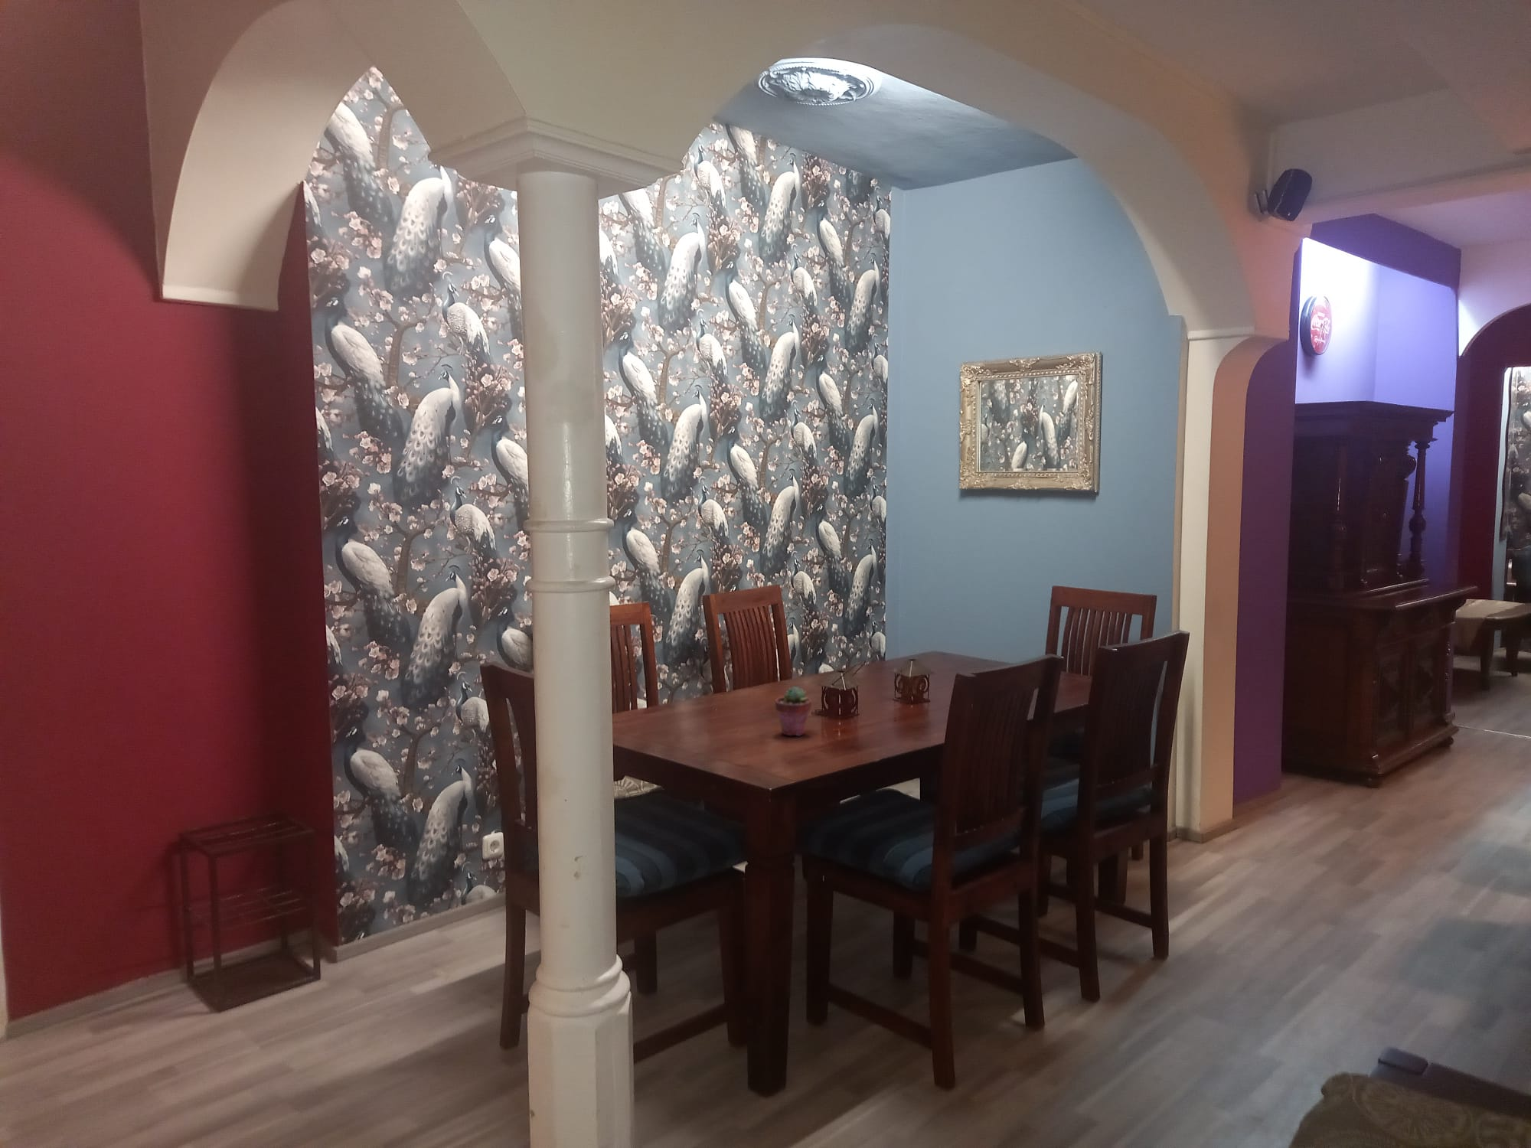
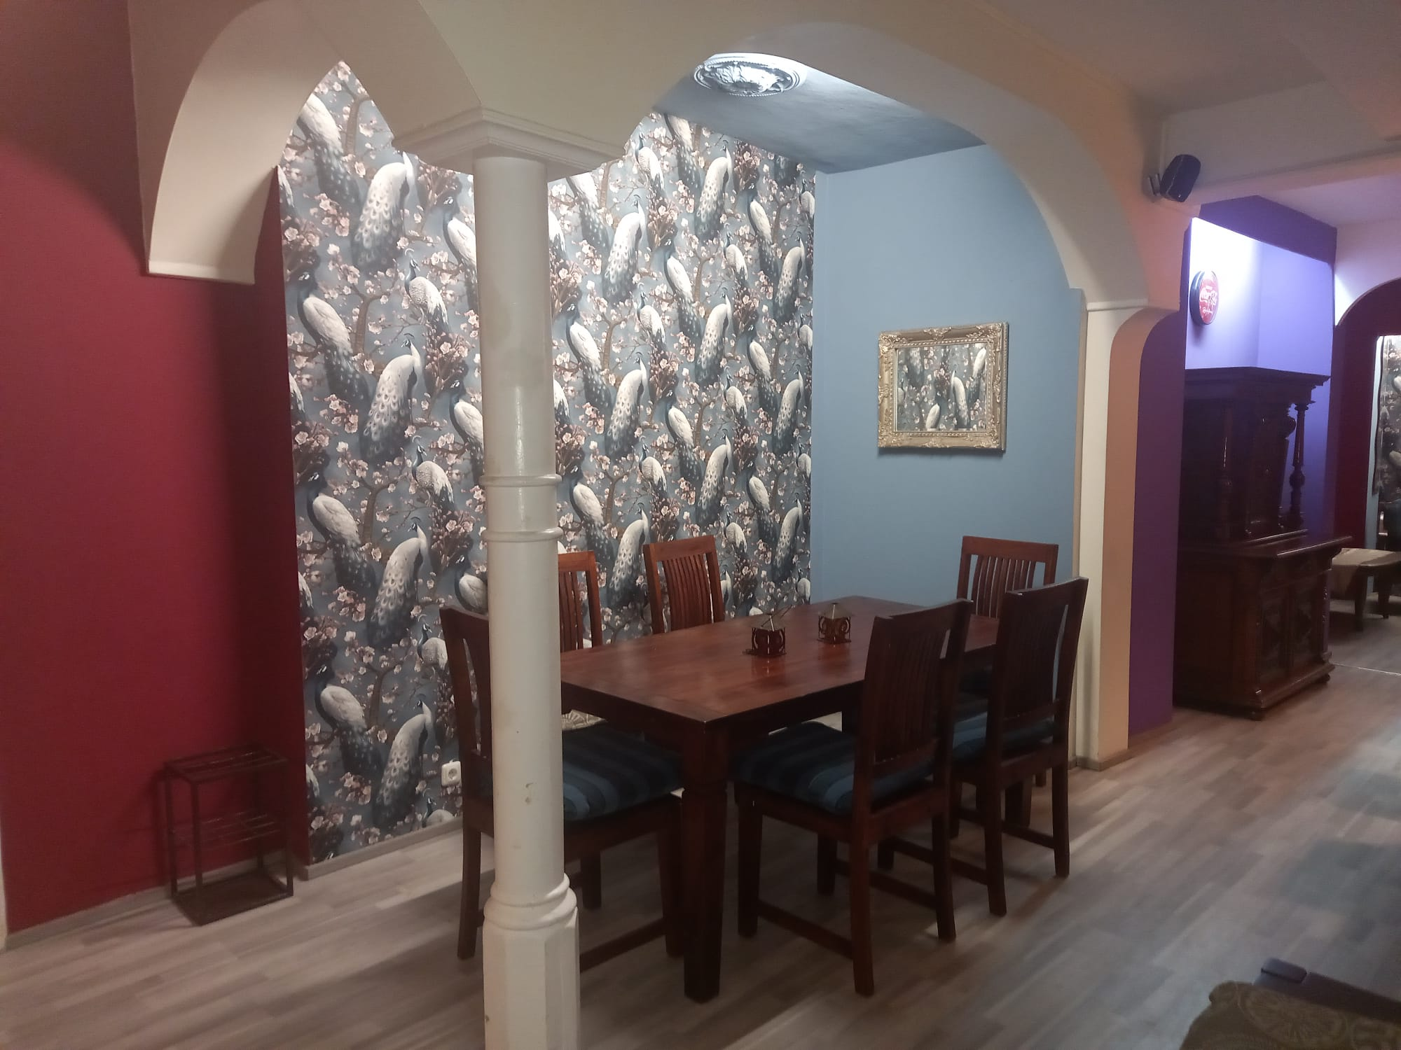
- potted succulent (793, 709)
